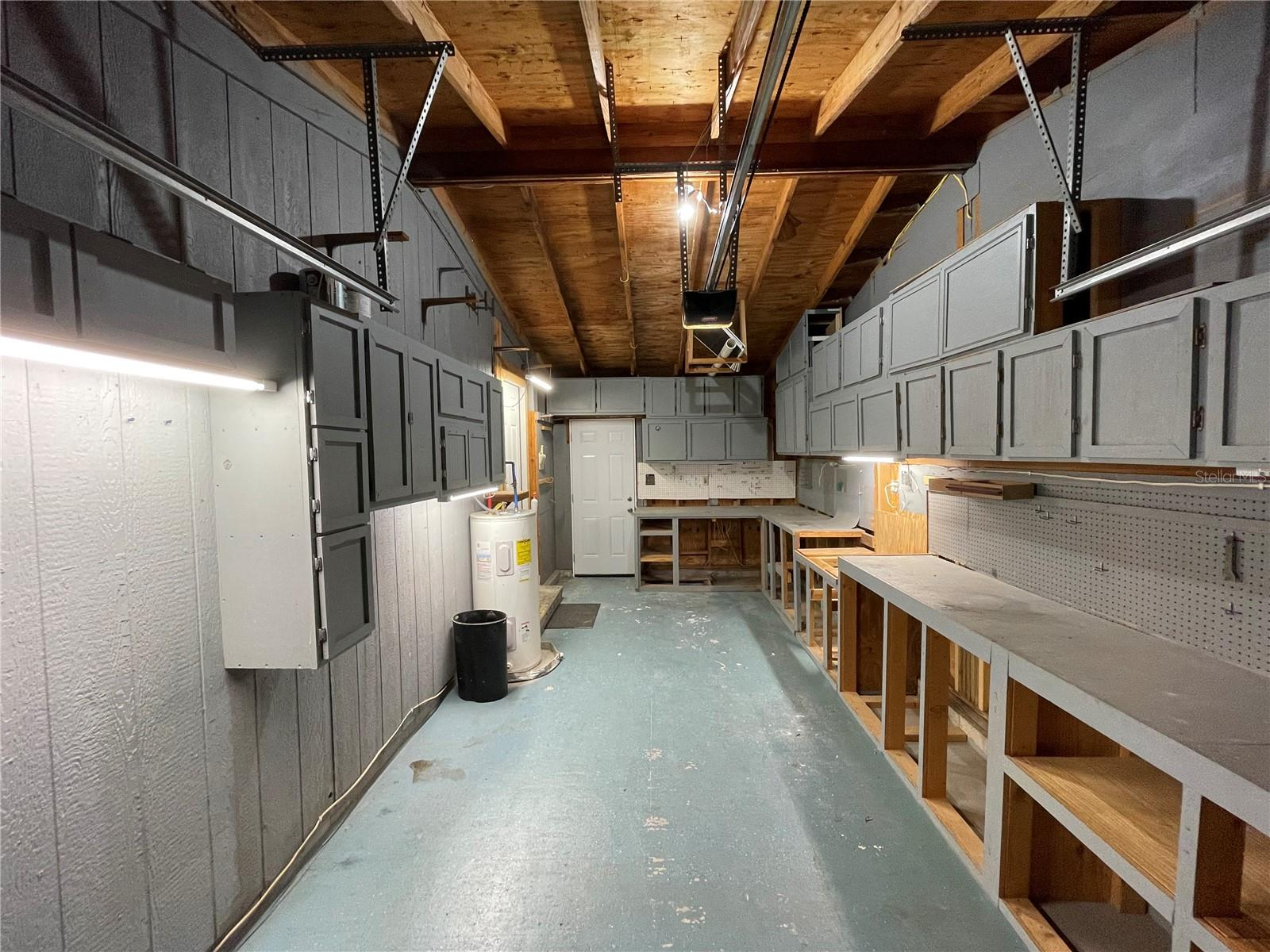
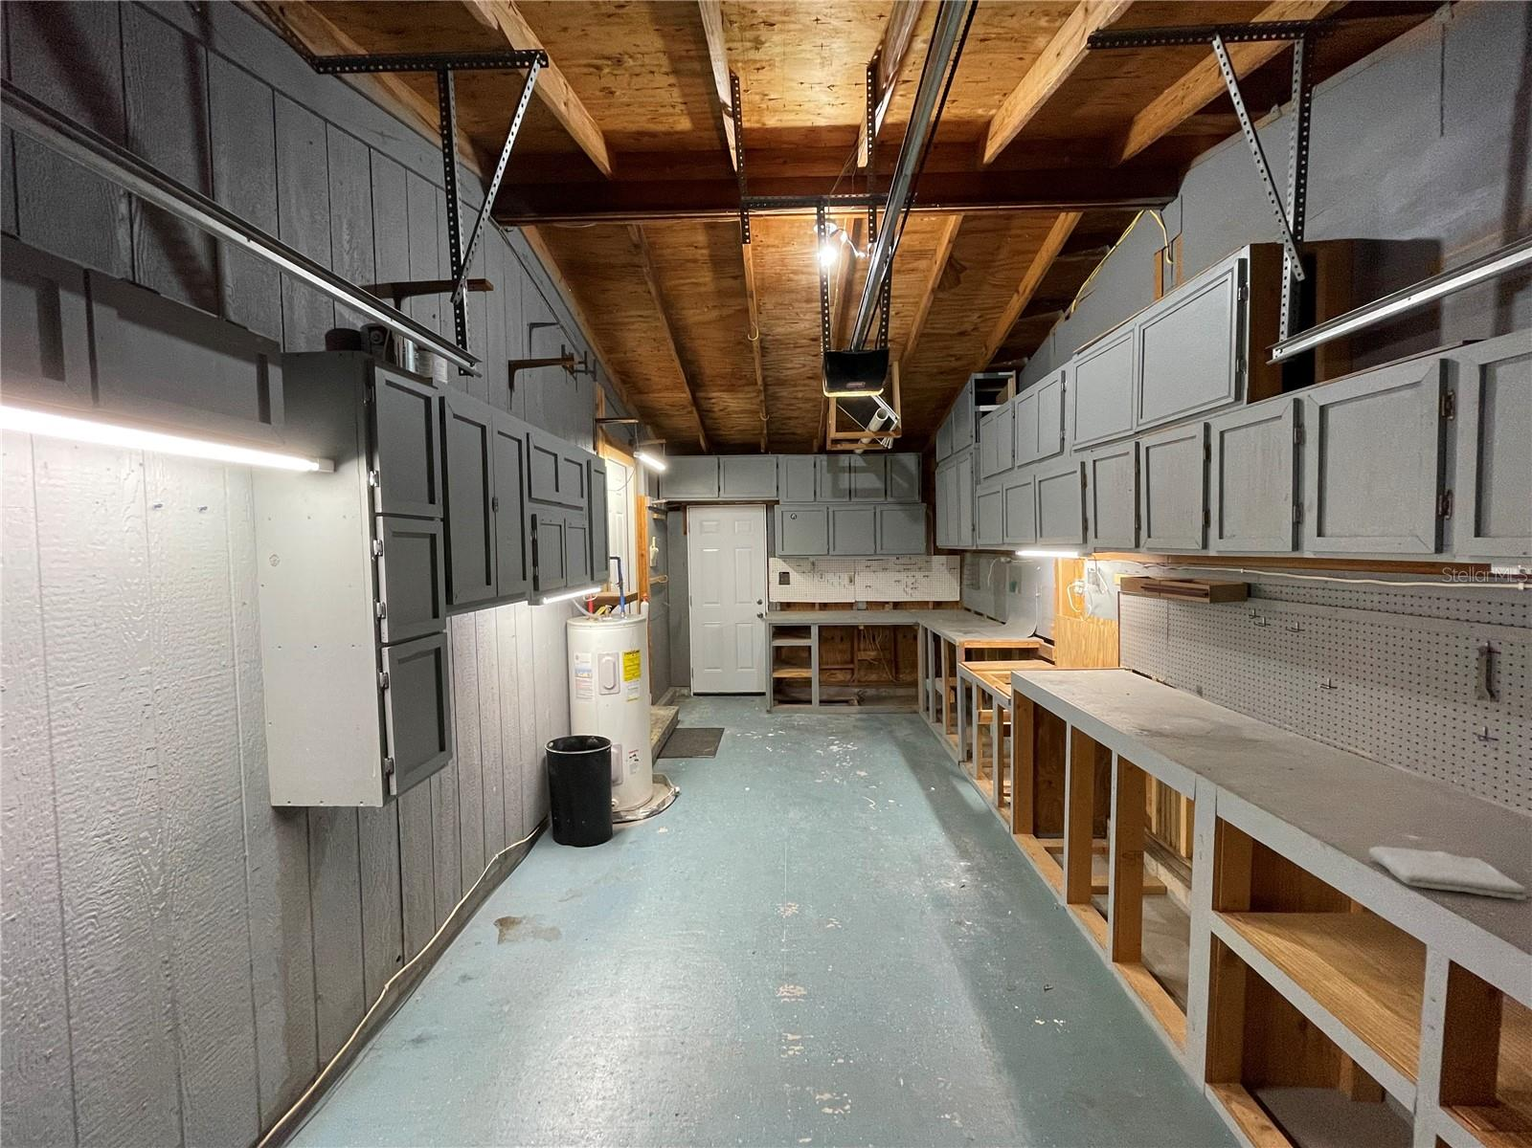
+ washcloth (1444, 871)
